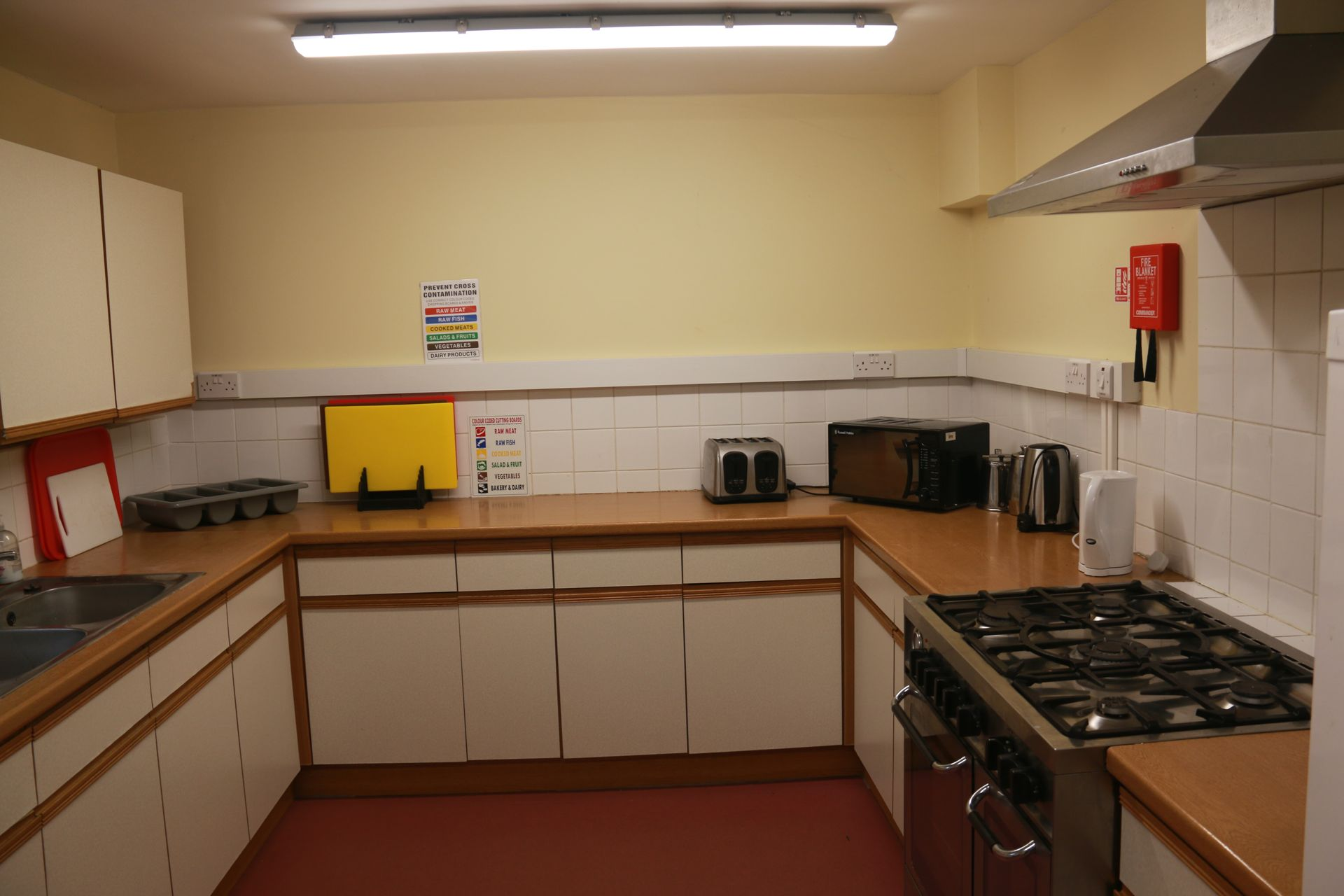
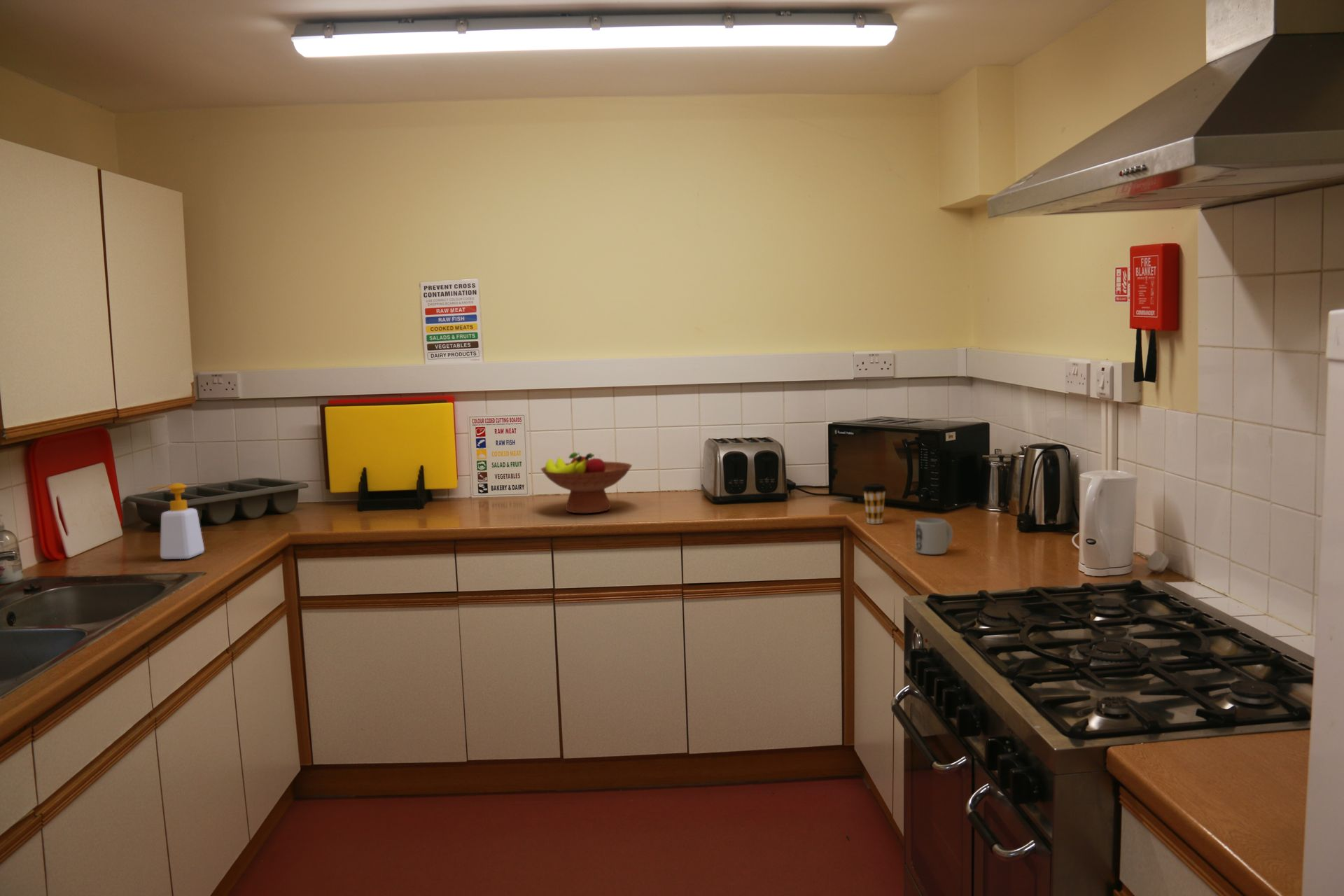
+ fruit bowl (587, 480)
+ soap bottle (172, 520)
+ coffee cup (874, 503)
+ mug (934, 535)
